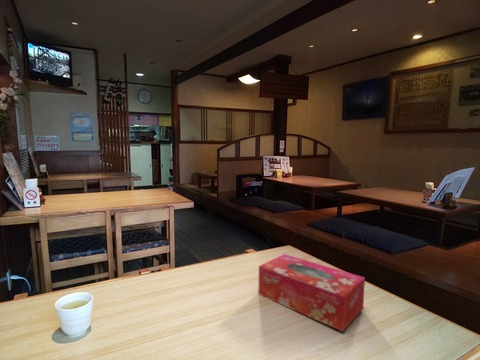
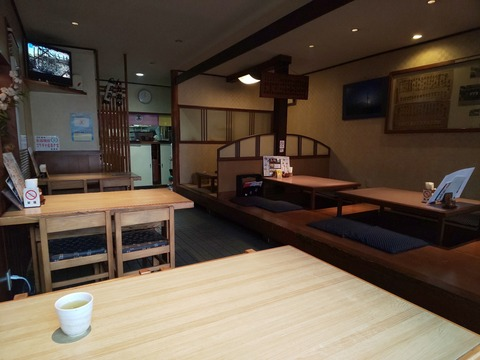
- tissue box (308, 286)
